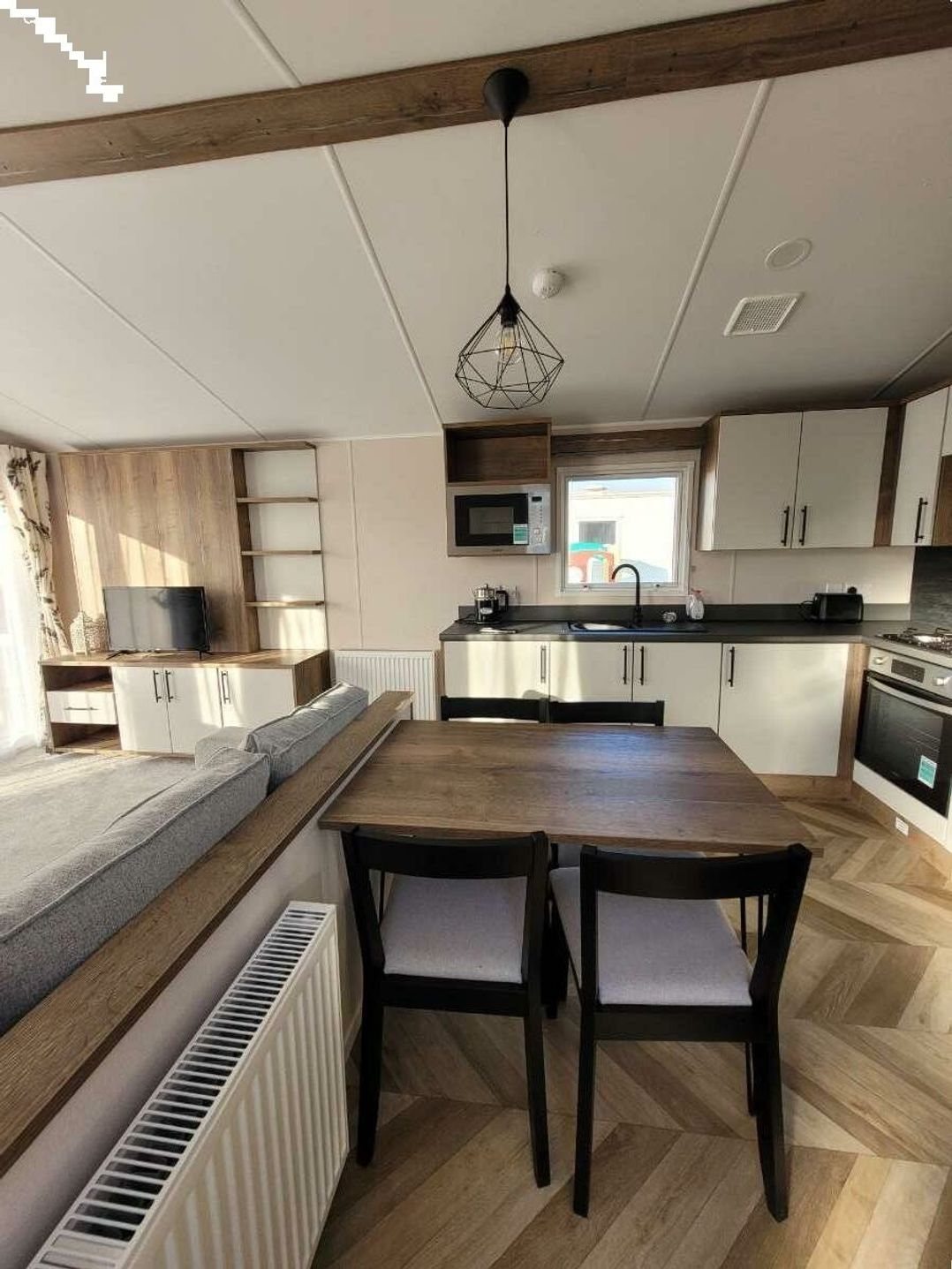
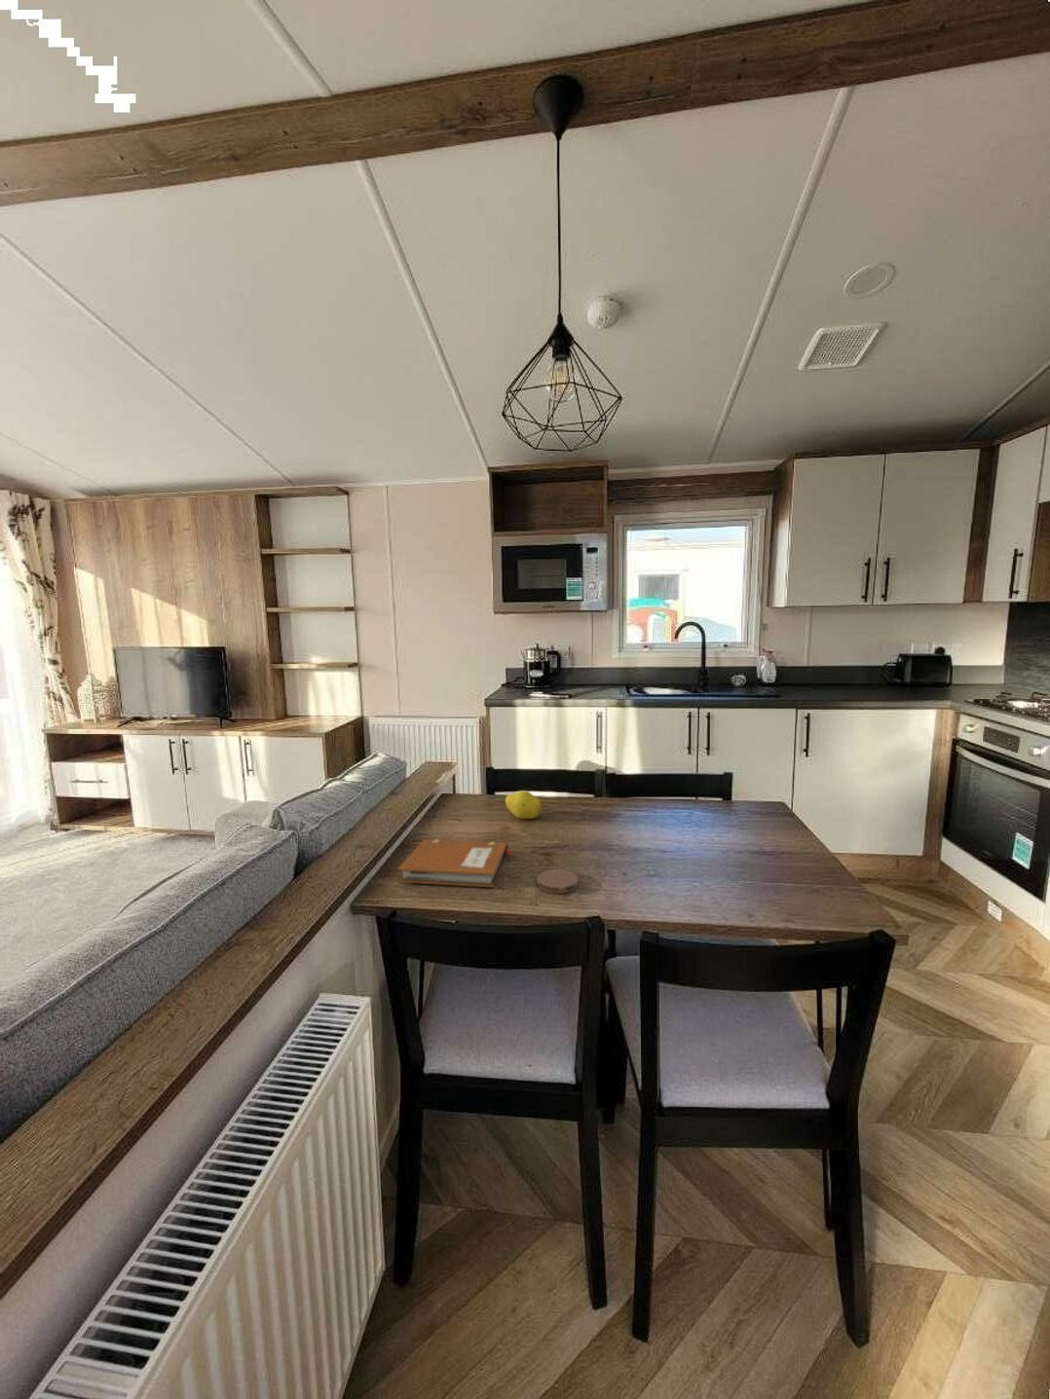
+ notebook (459, 861)
+ fruit (522, 804)
+ coaster (557, 880)
